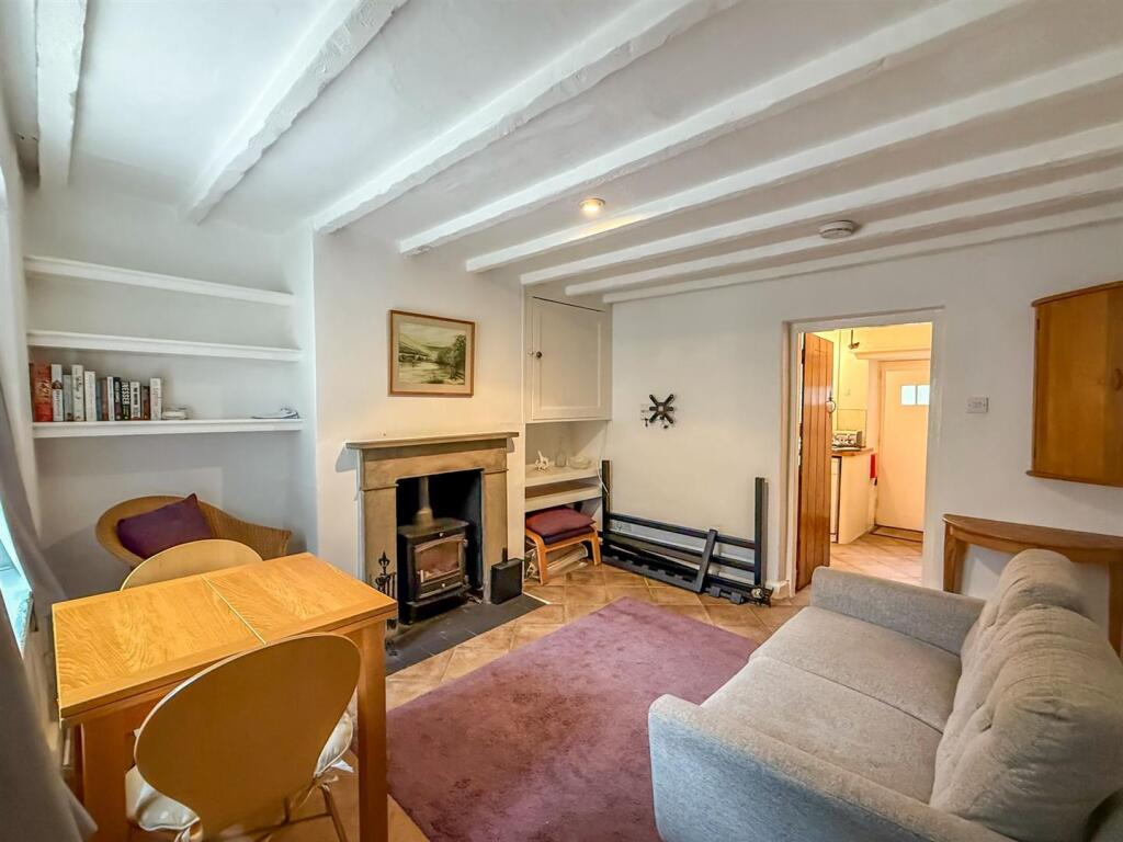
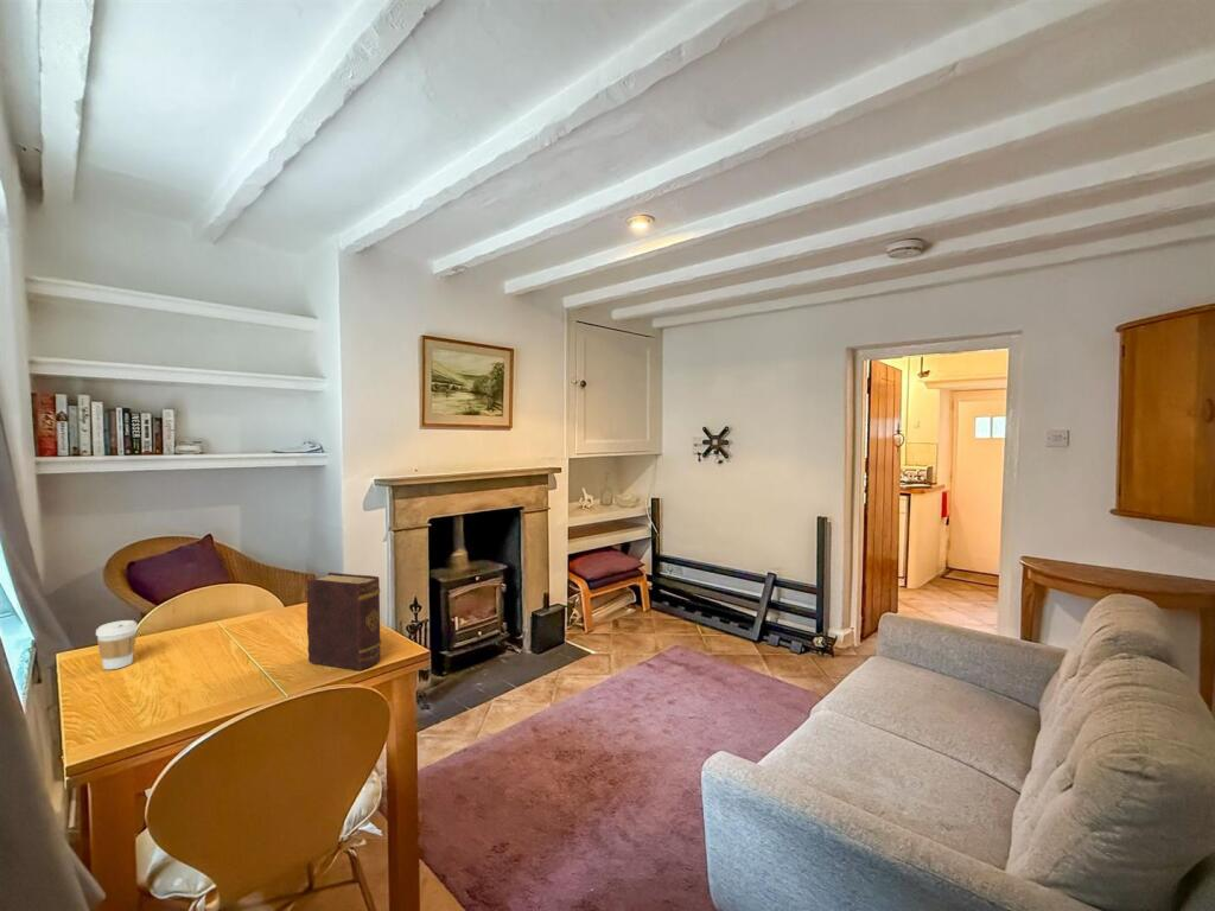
+ coffee cup (116, 643)
+ diary (345, 619)
